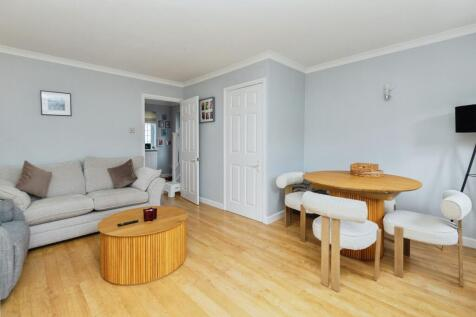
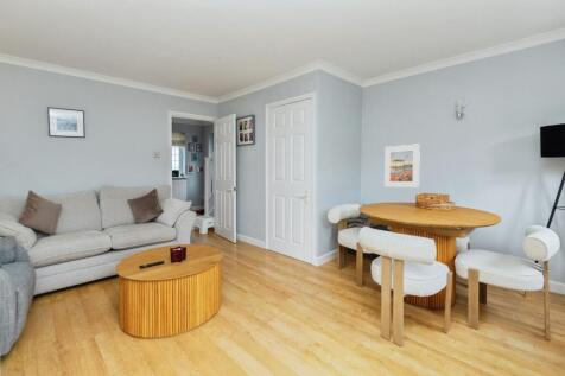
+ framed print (401, 166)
